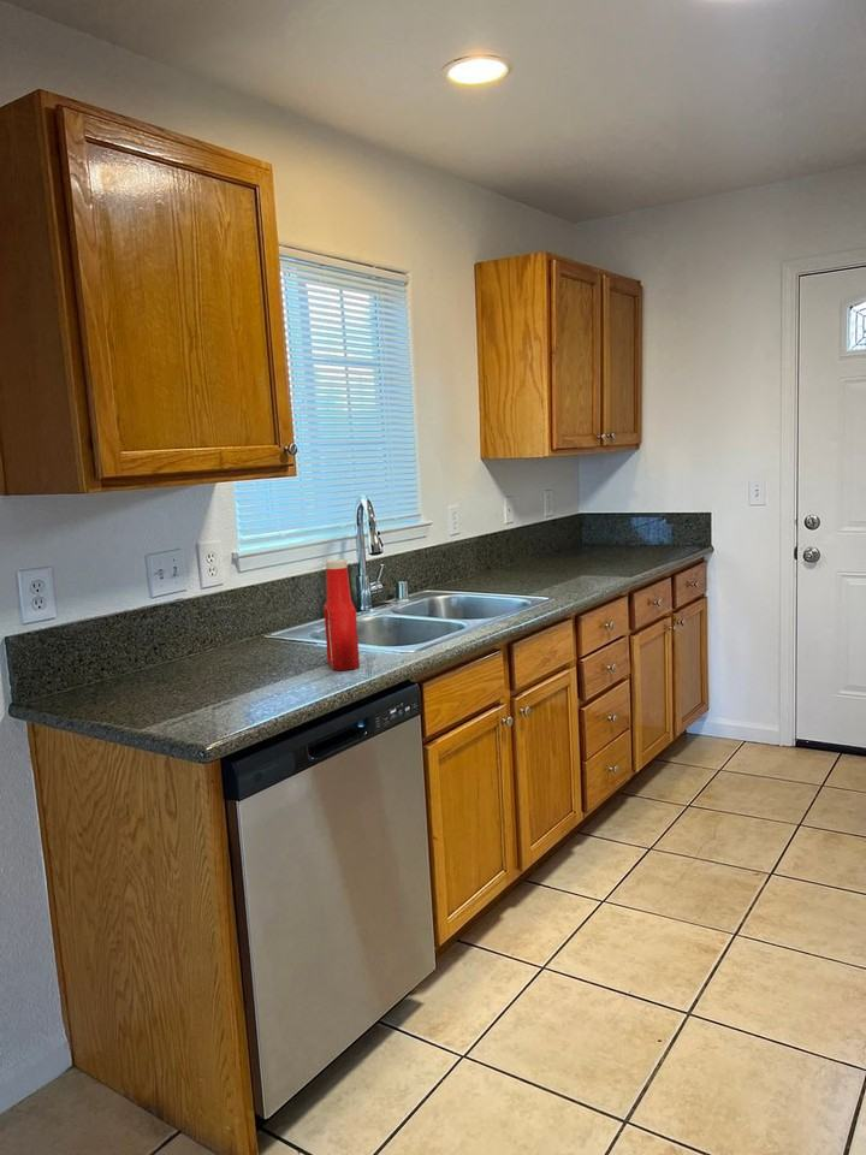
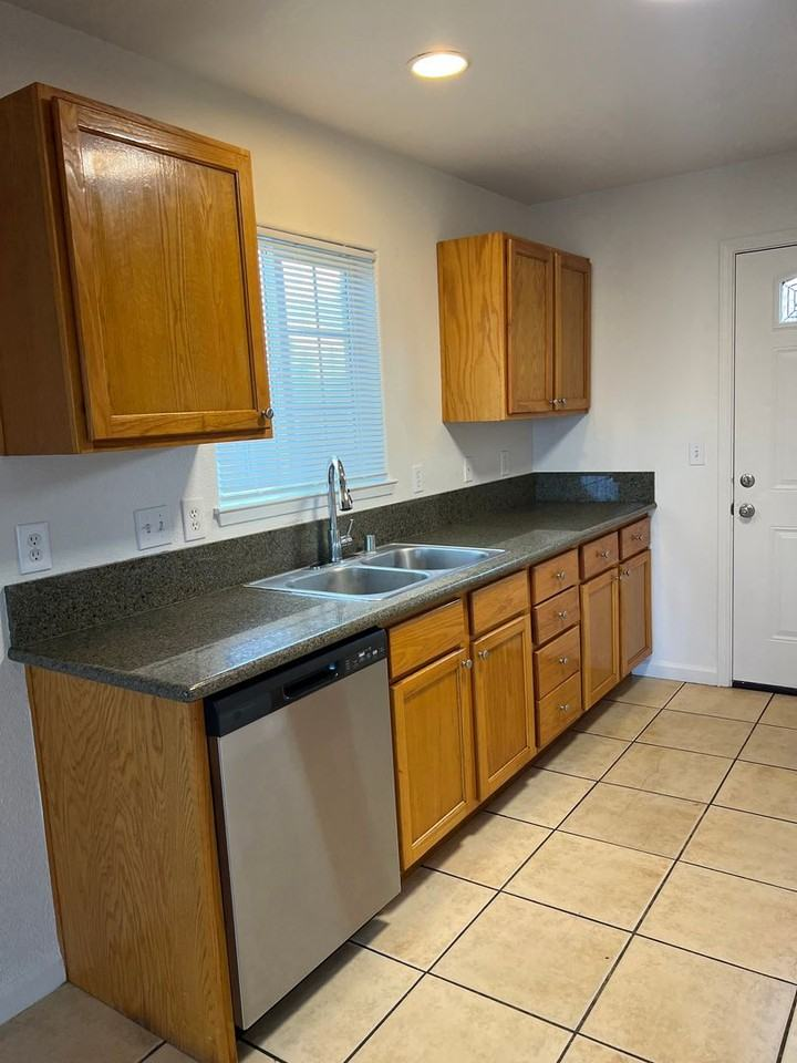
- soap bottle (339, 612)
